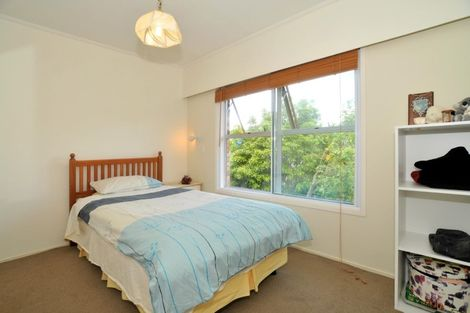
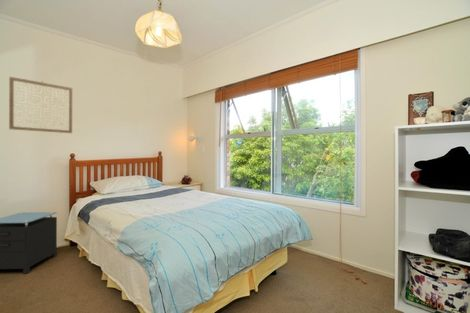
+ nightstand (23, 240)
+ wall art (43, 105)
